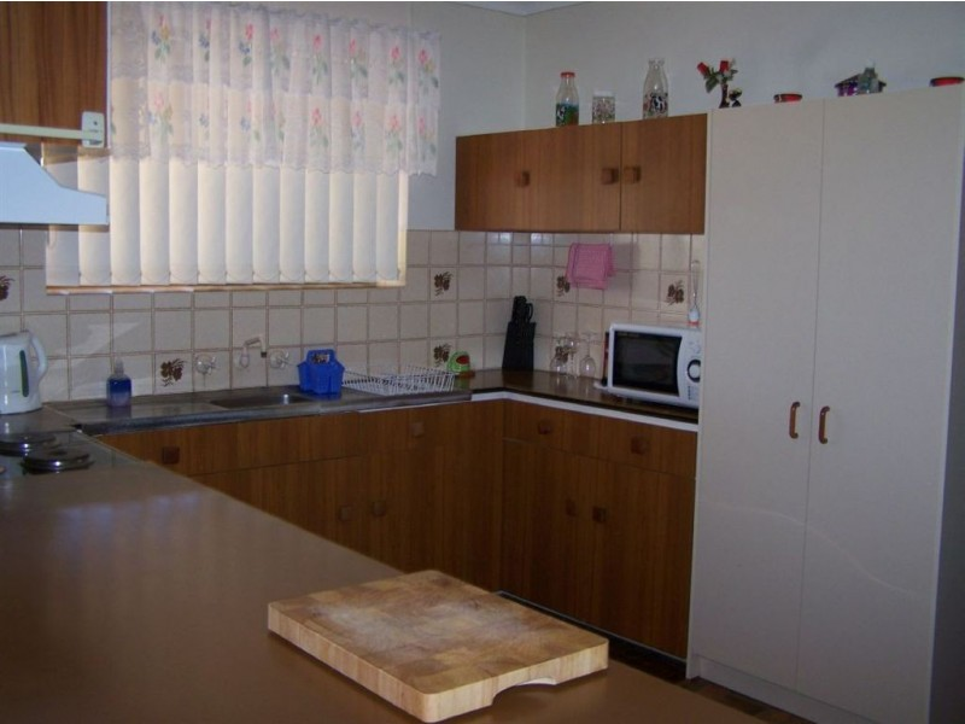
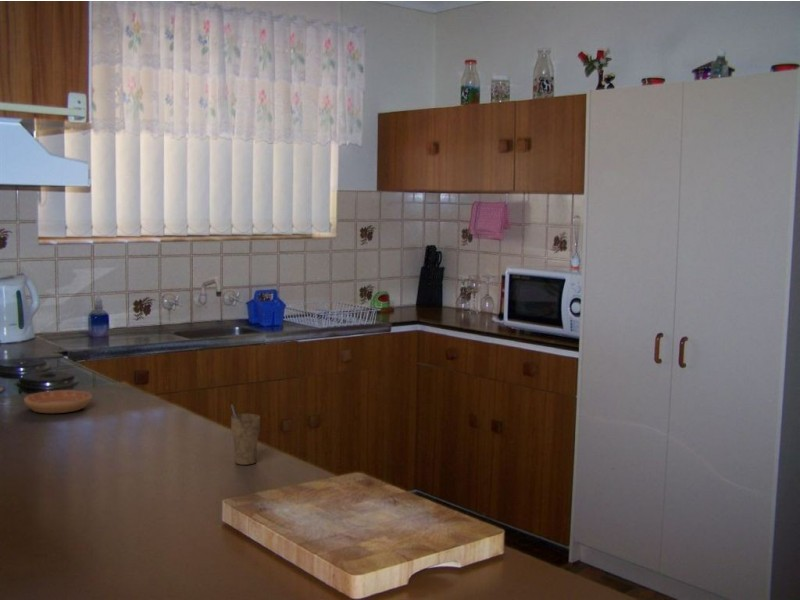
+ cup (245, 433)
+ saucer (58, 402)
